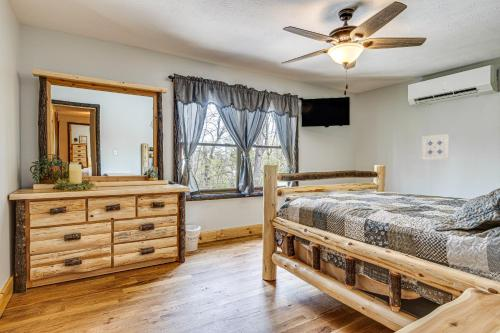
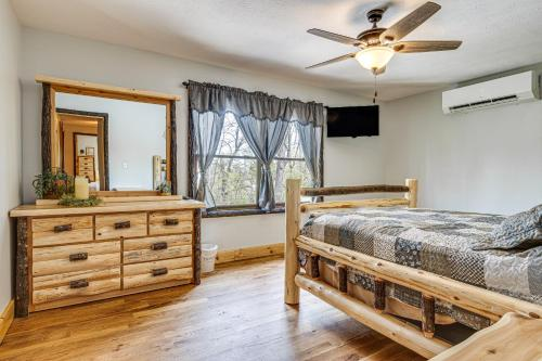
- wall art (435, 147)
